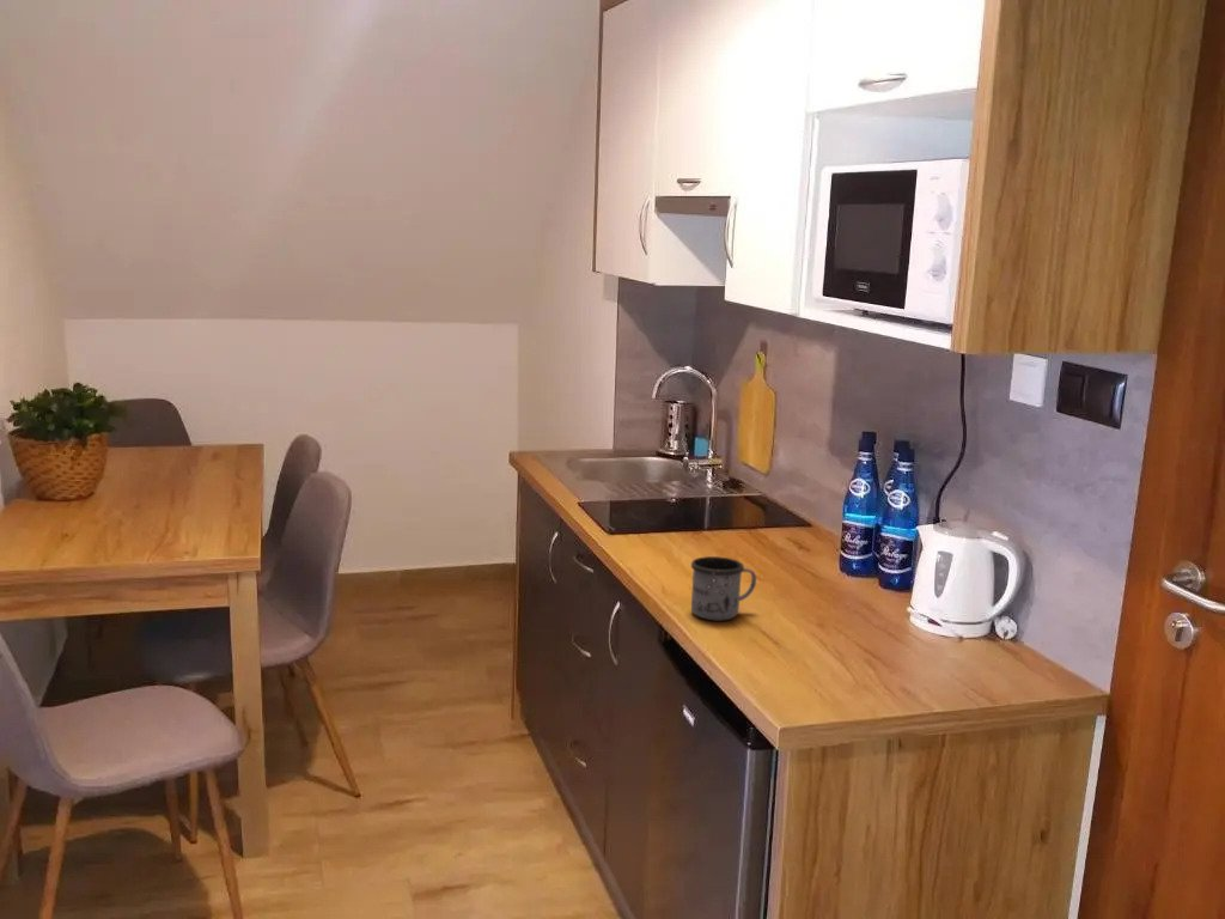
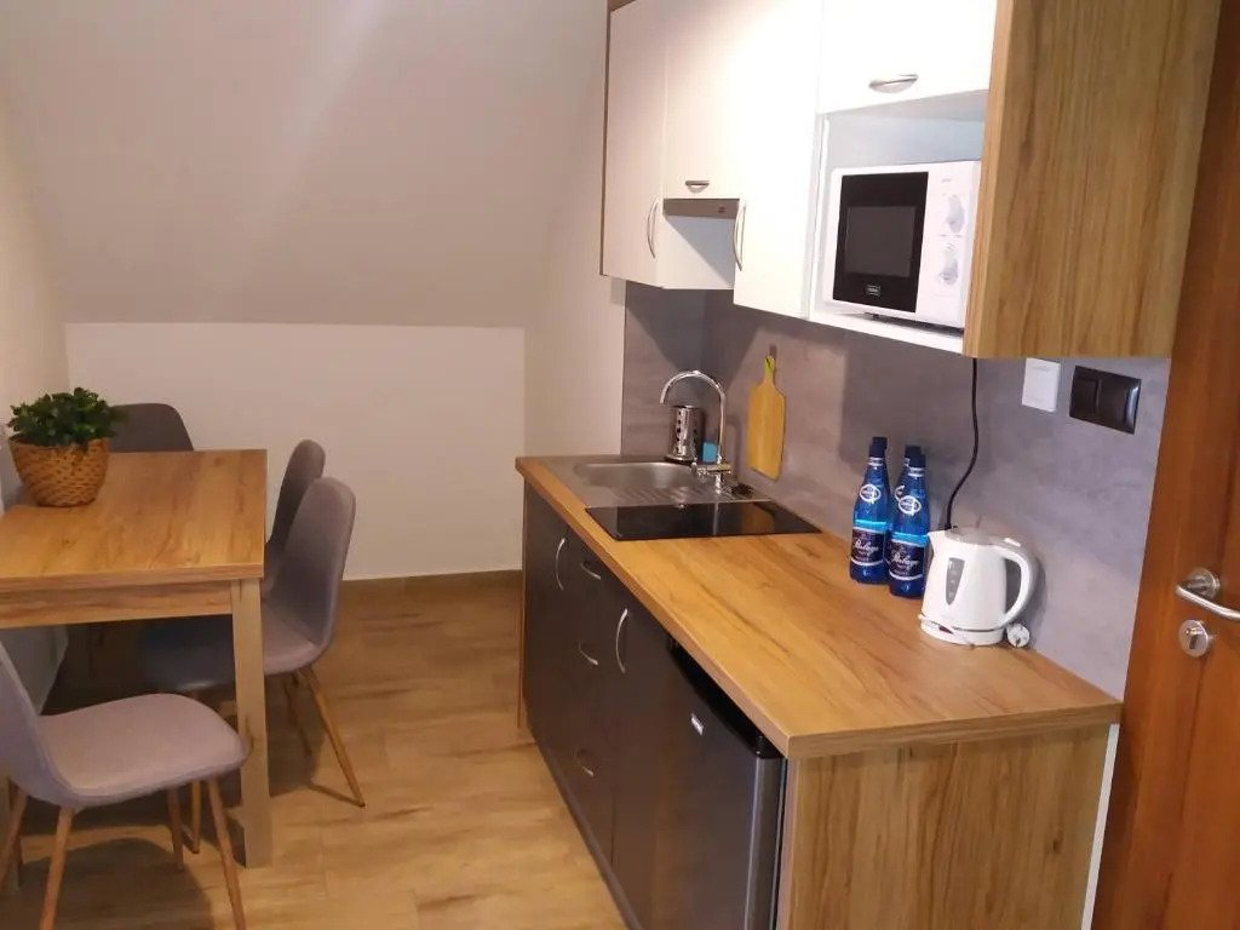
- mug (723, 588)
